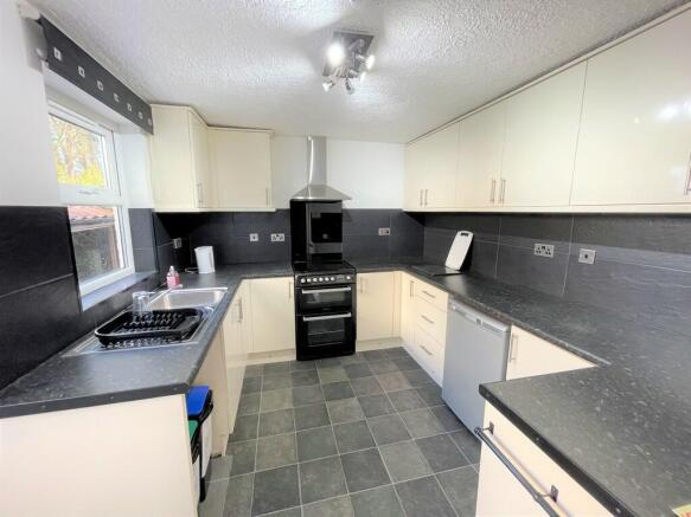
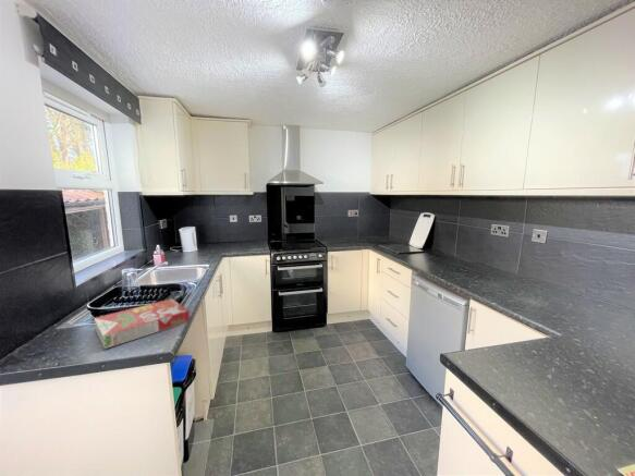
+ cereal box (143, 319)
